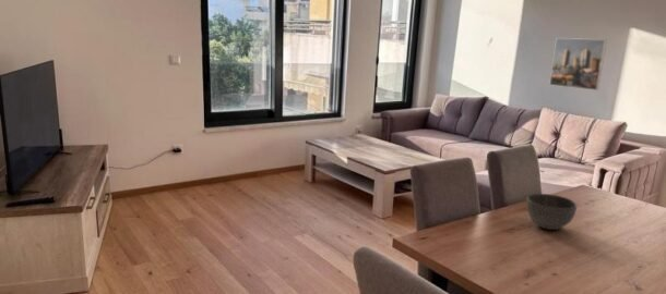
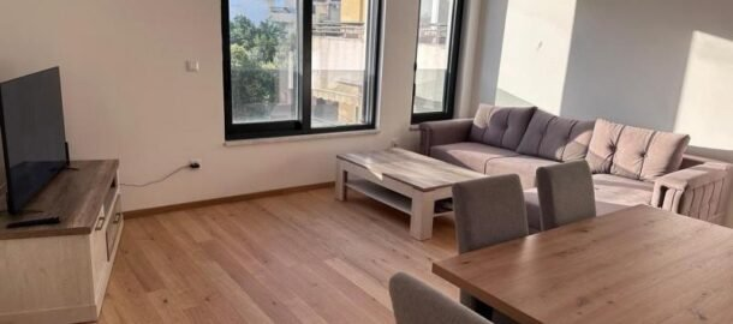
- bowl (549, 213)
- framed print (576, 63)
